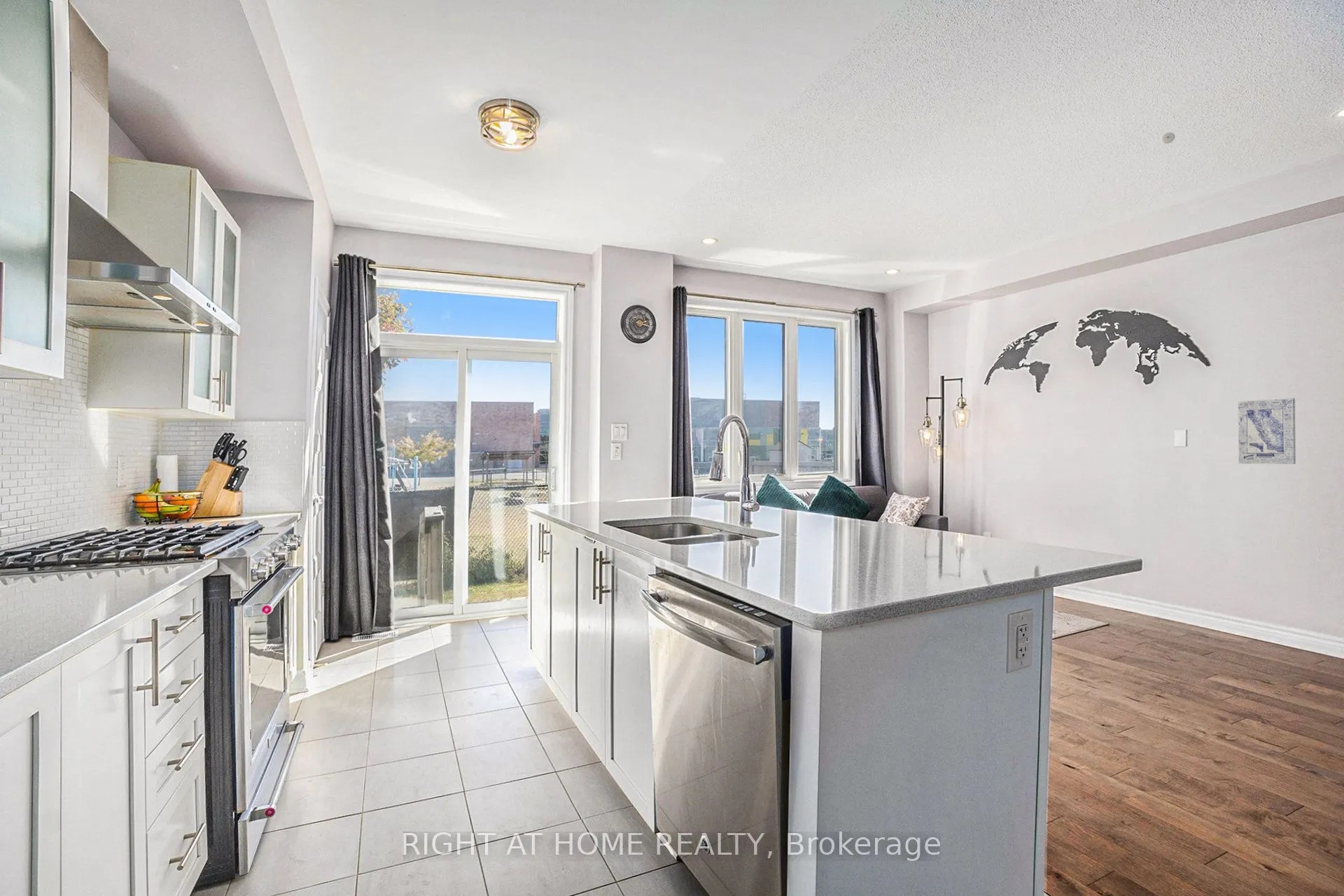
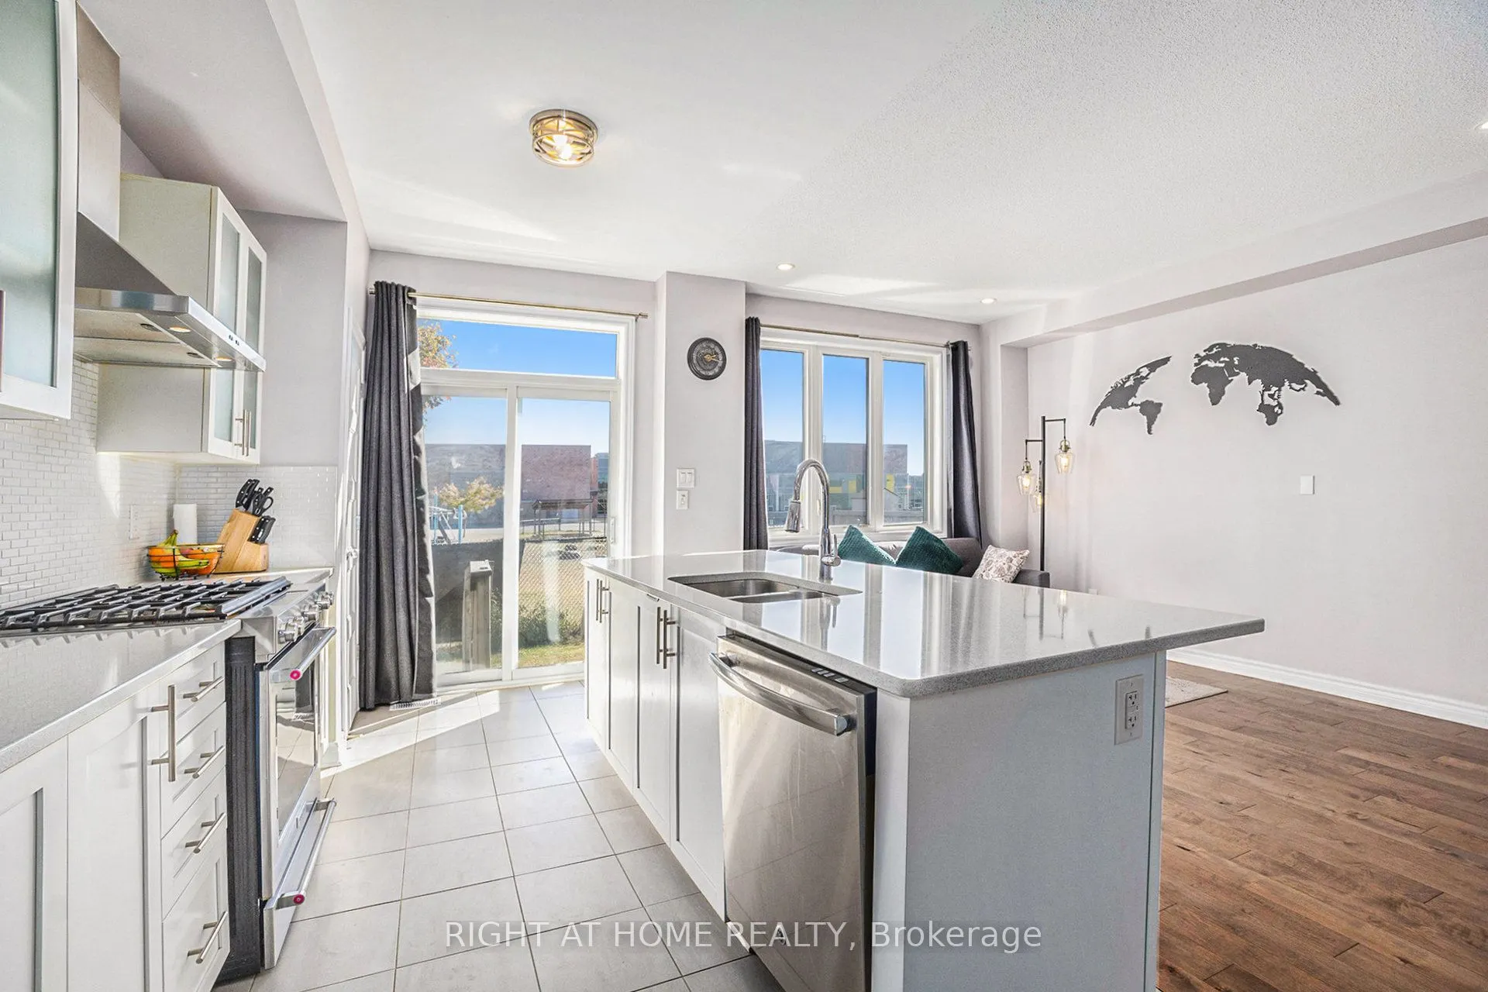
- smoke detector (1168, 139)
- wall art (1266, 431)
